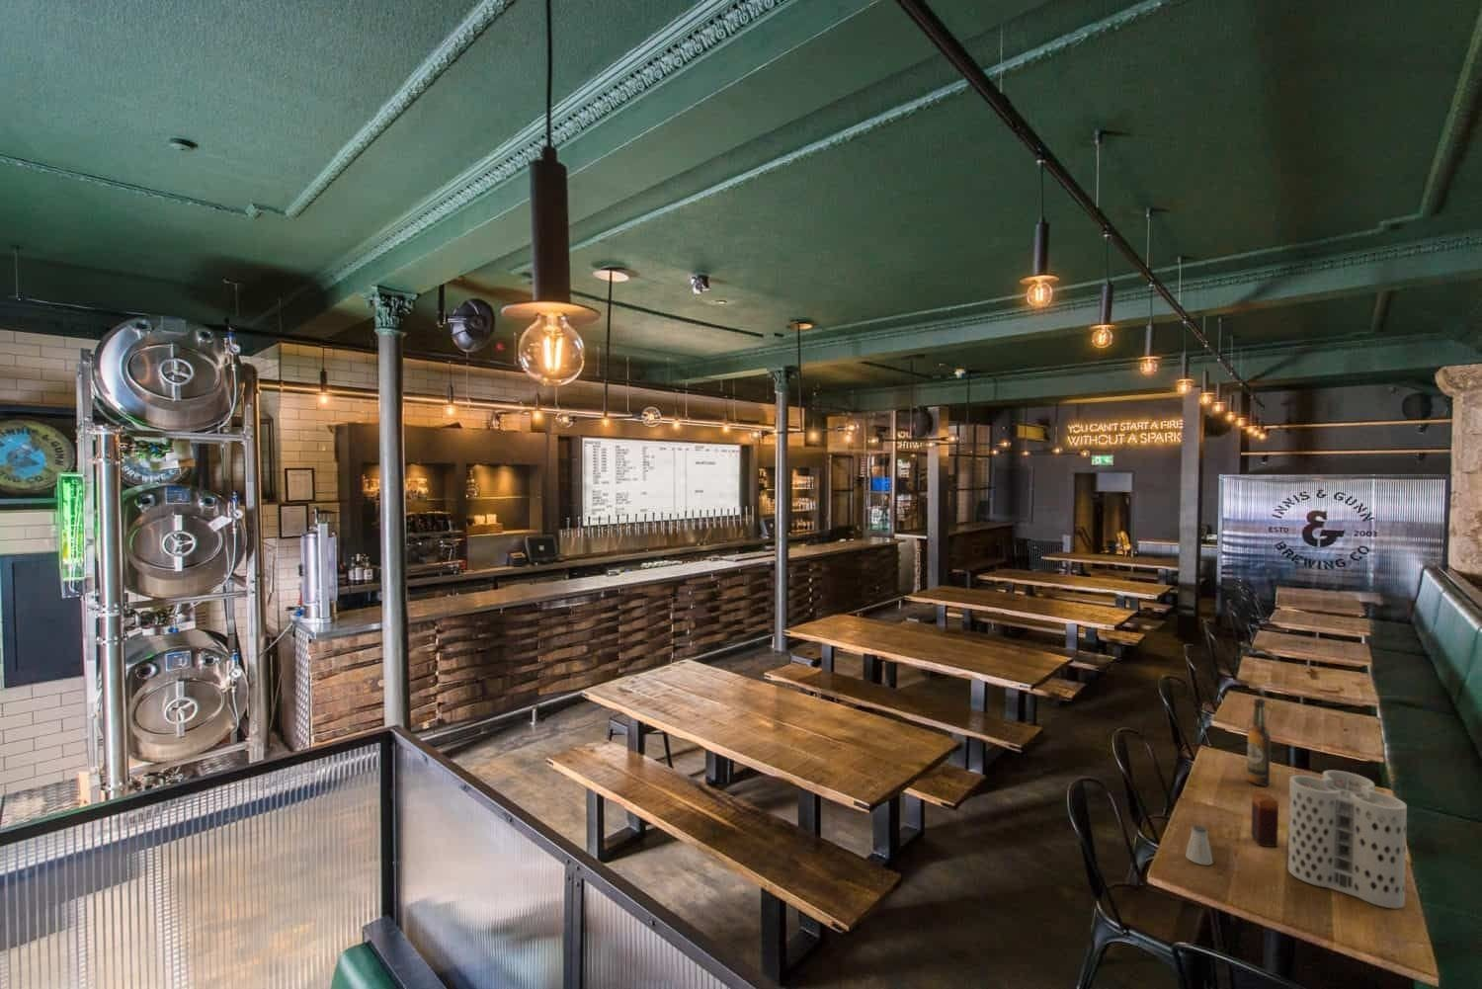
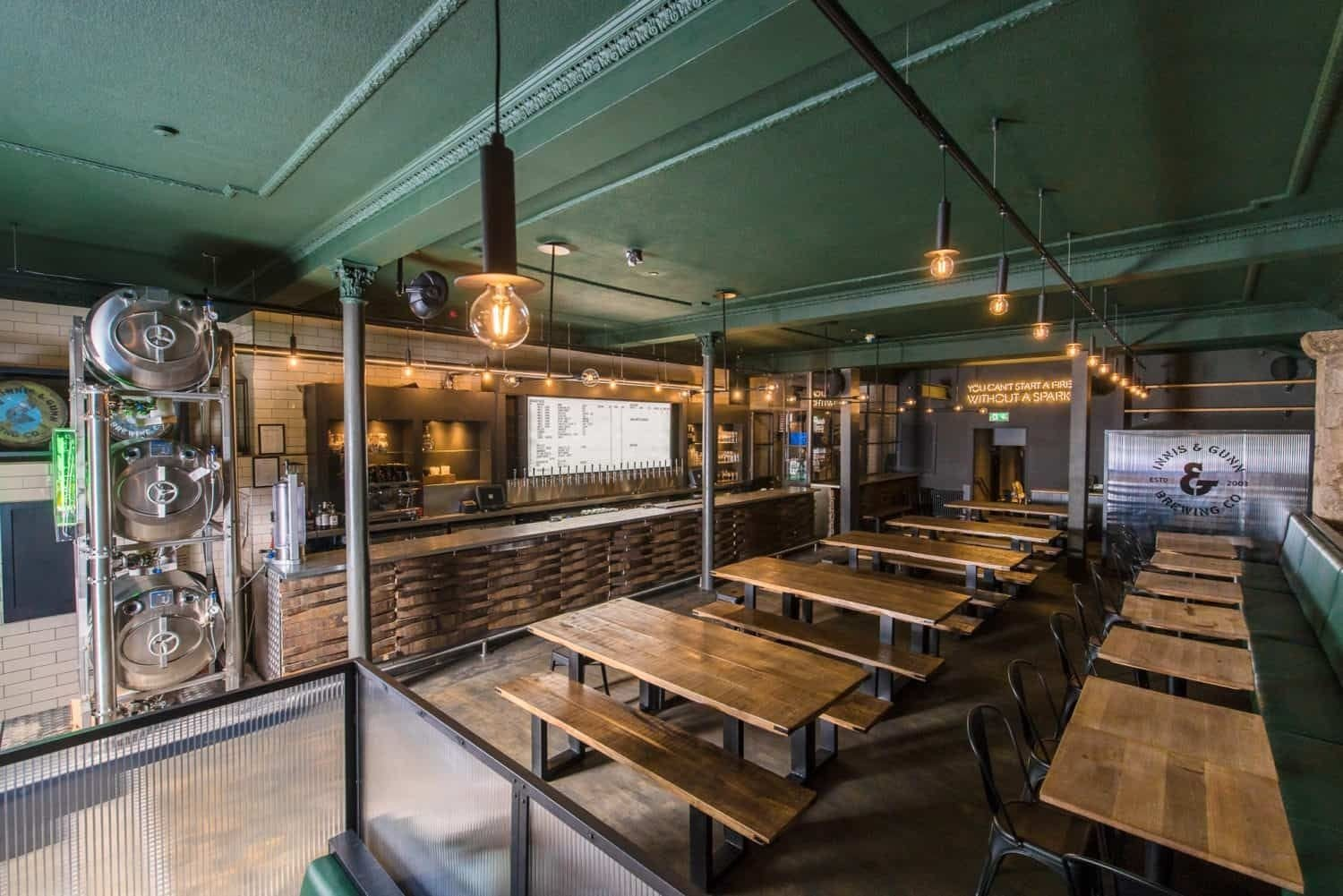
- utensil holder (1353, 836)
- beer bottle (1259, 741)
- candle (1264, 819)
- saltshaker (1198, 843)
